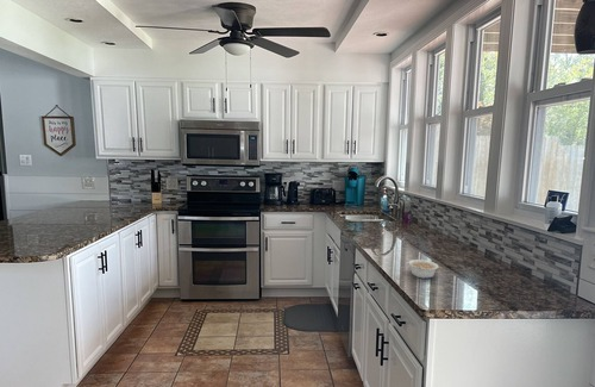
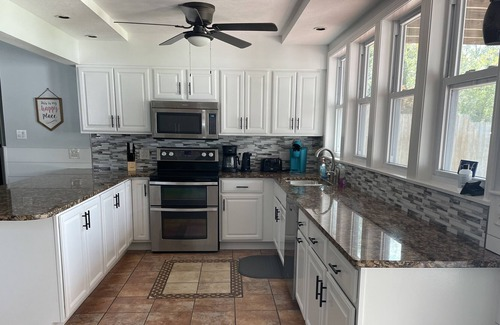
- legume (422, 268)
